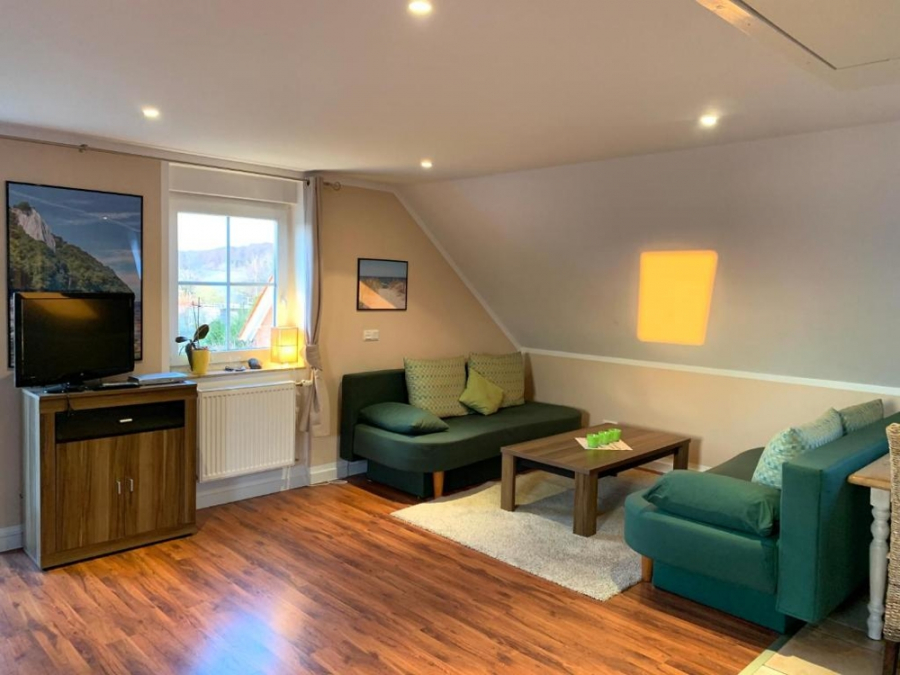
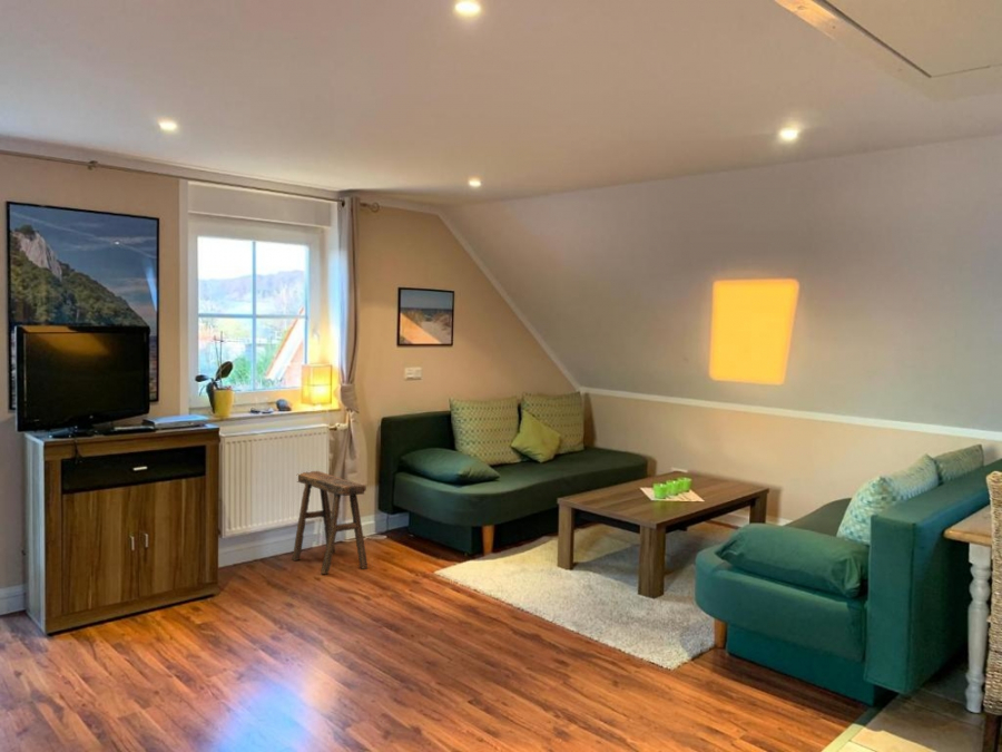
+ stool (330, 520)
